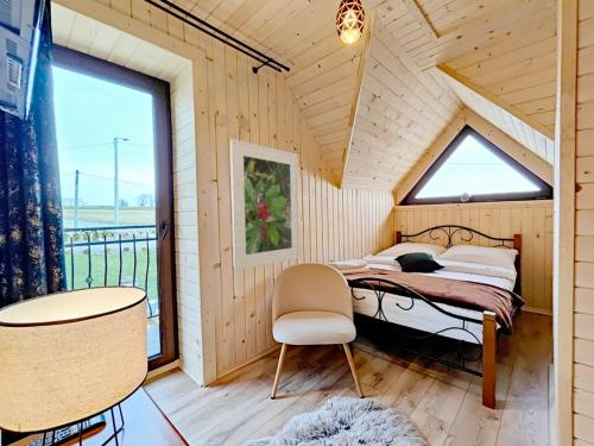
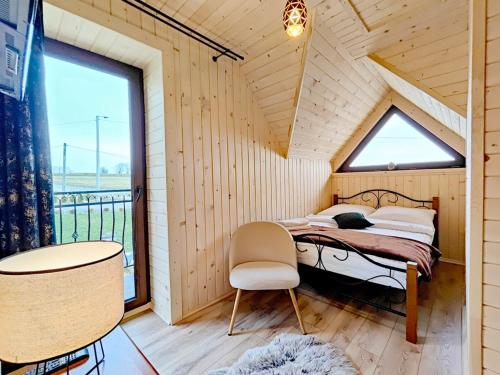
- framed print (268, 206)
